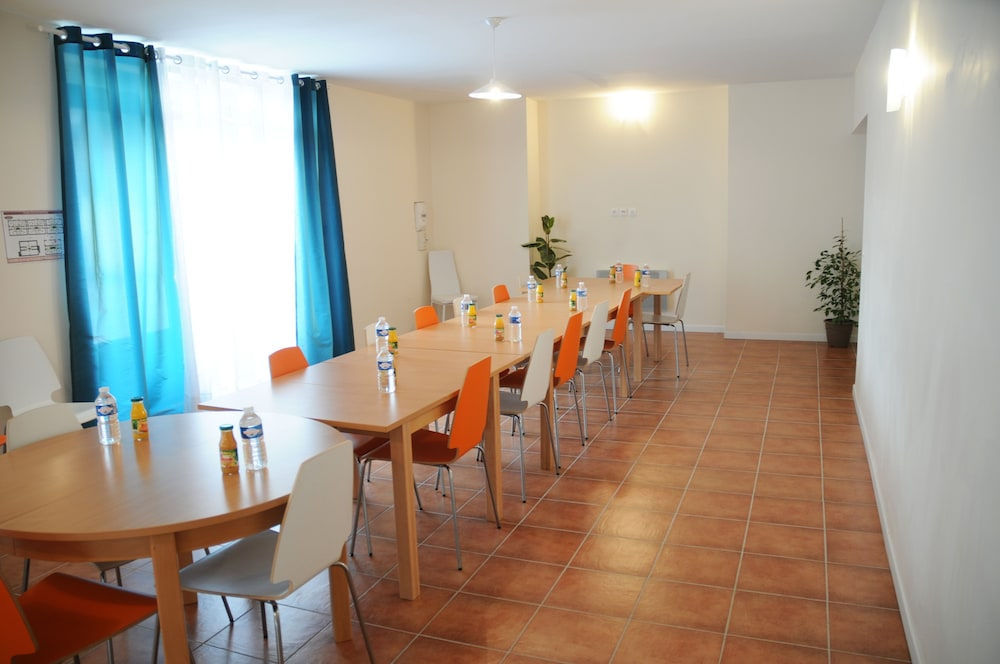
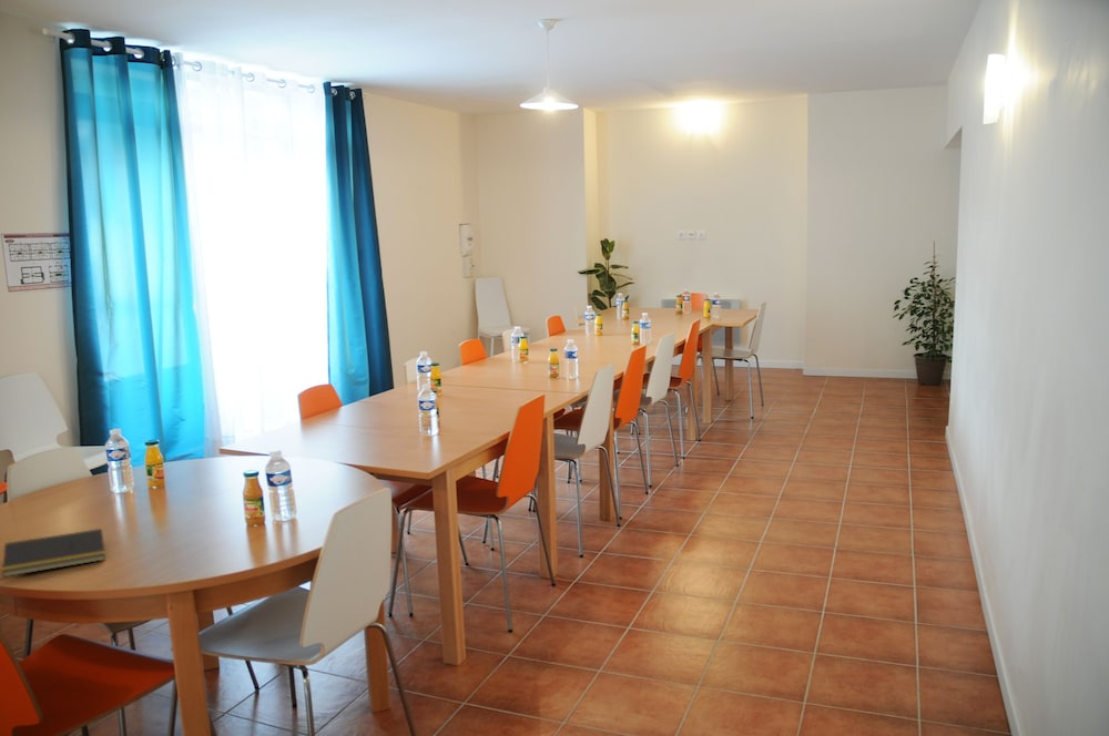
+ notepad (54, 551)
